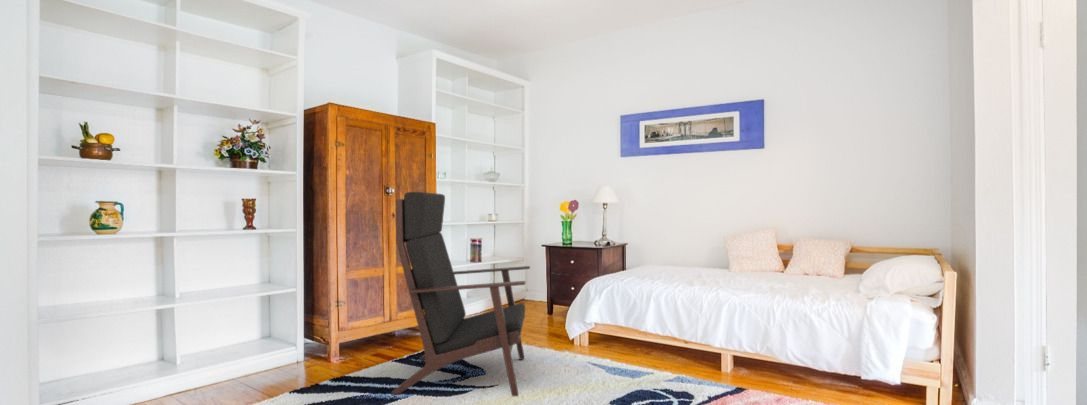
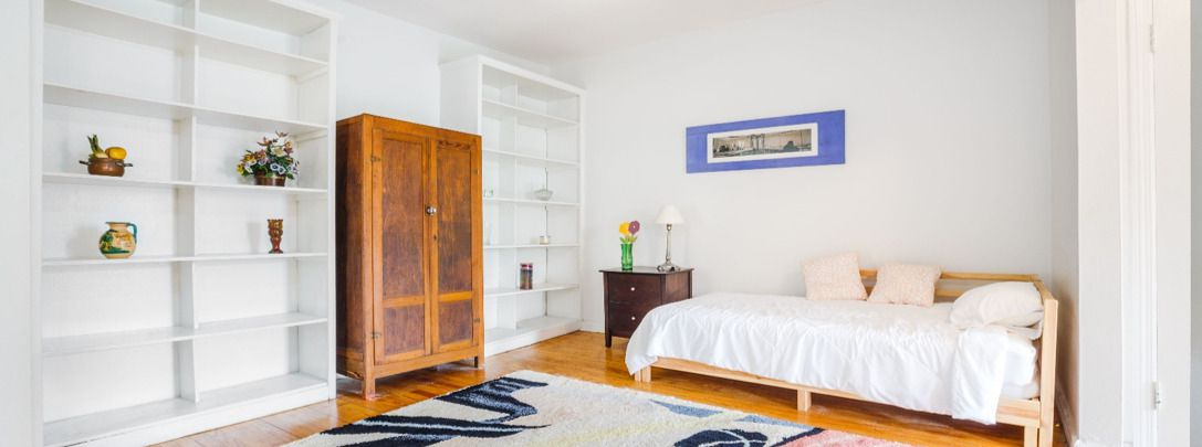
- lounge chair (467, 285)
